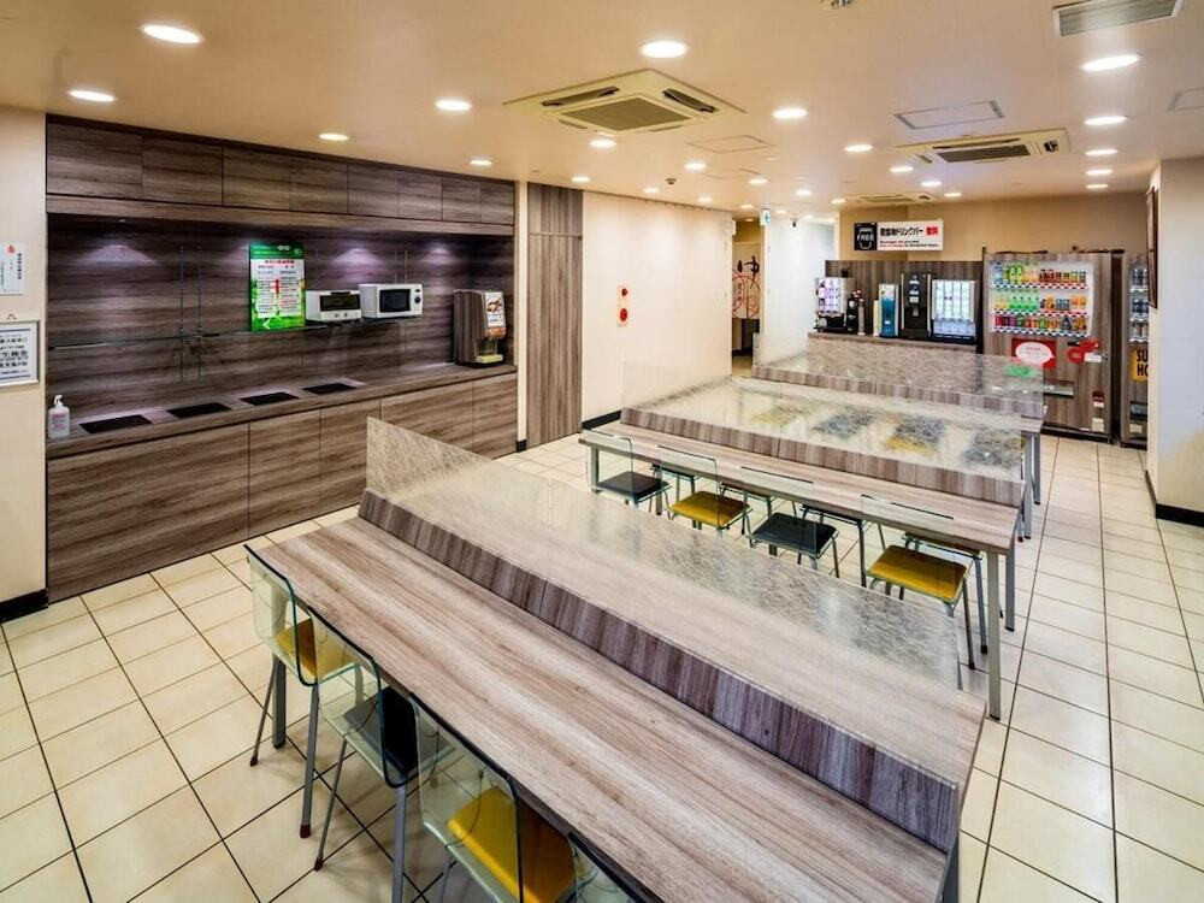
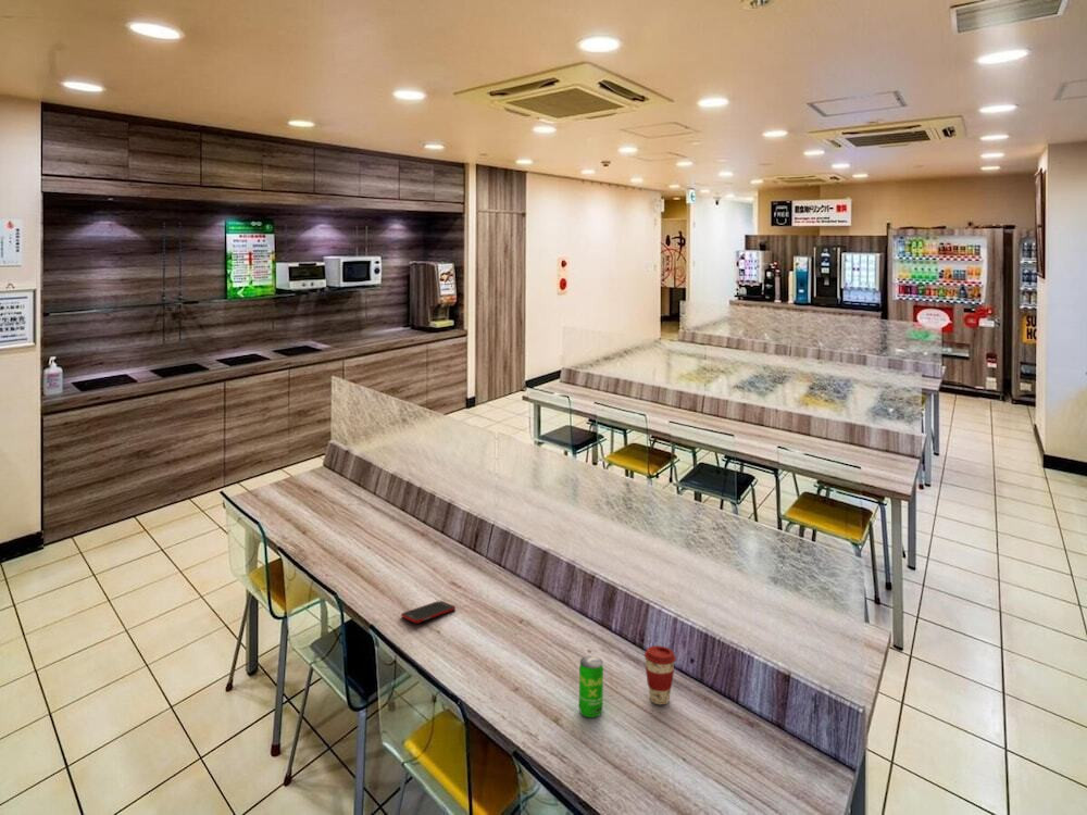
+ coffee cup (659, 675)
+ cell phone (428, 611)
+ beverage can (590, 687)
